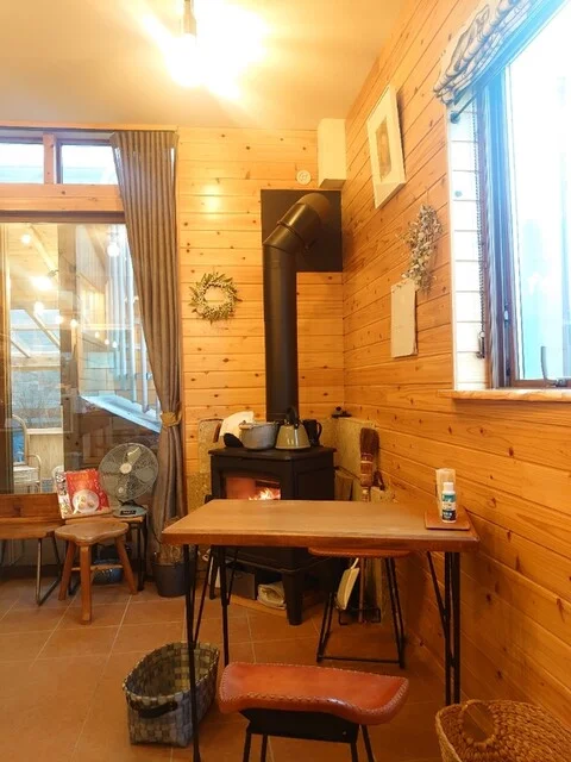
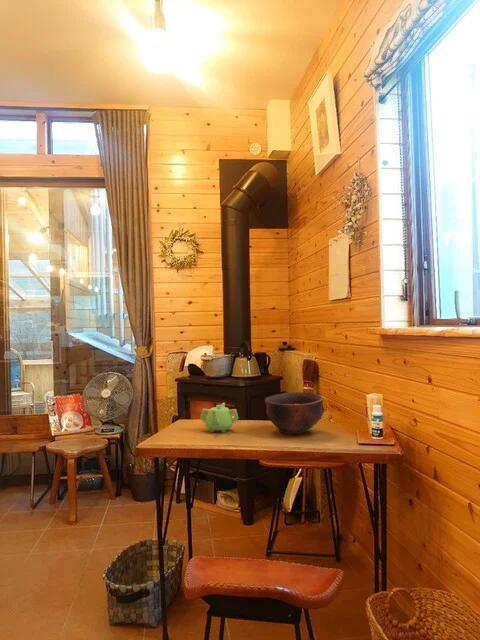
+ bowl (294, 414)
+ teapot (219, 417)
